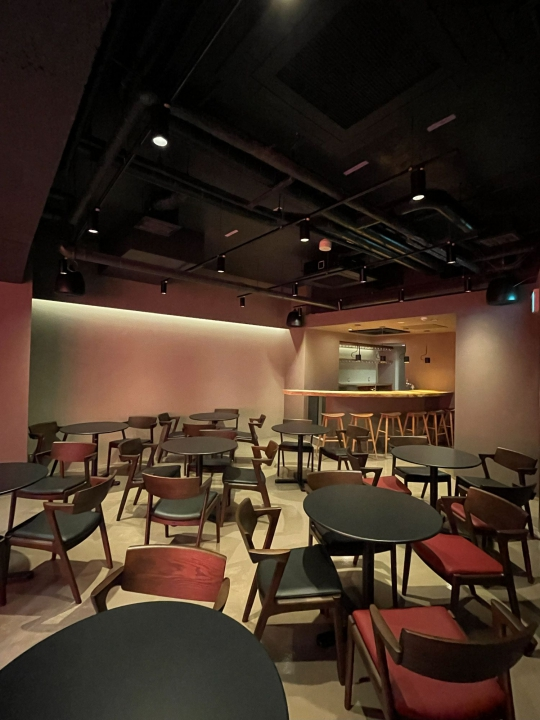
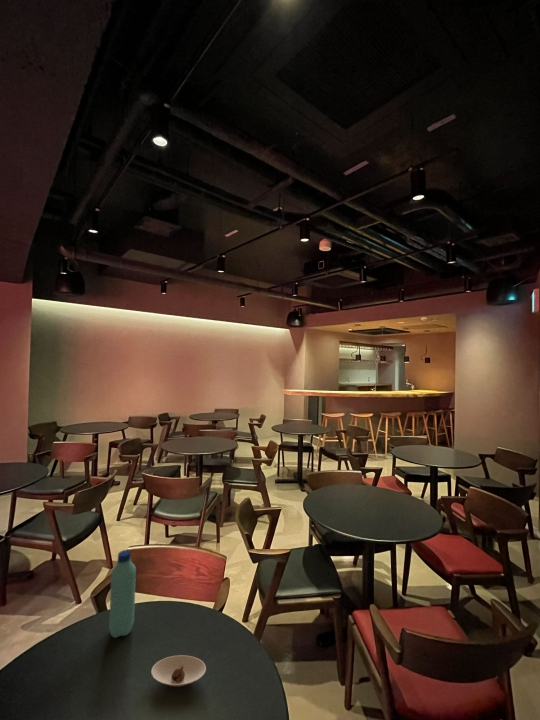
+ water bottle (122, 591)
+ saucer (178, 673)
